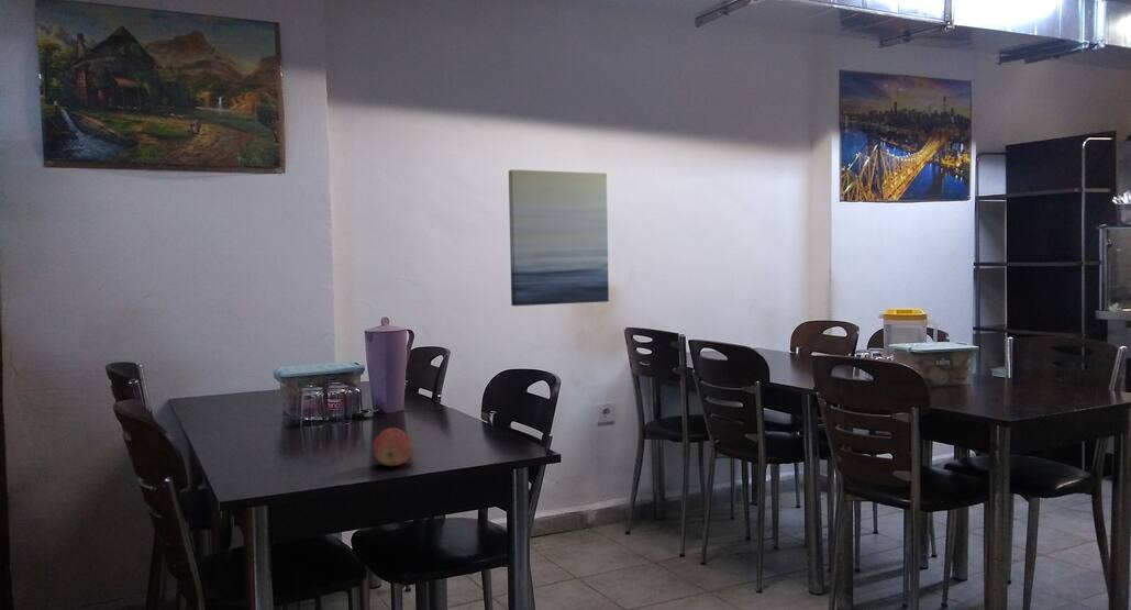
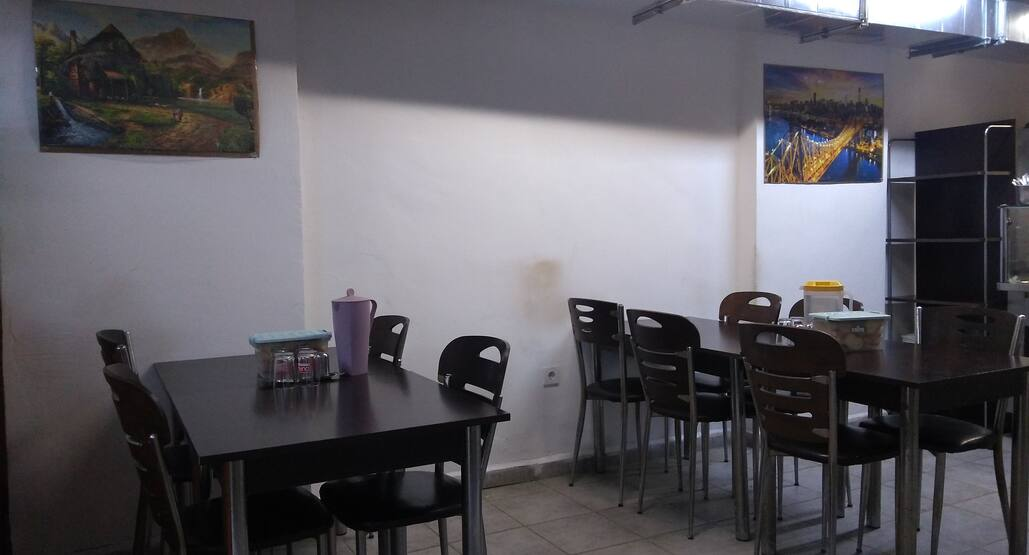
- apple (391, 446)
- wall art (559, 237)
